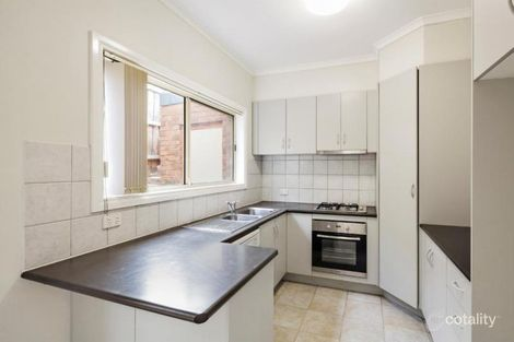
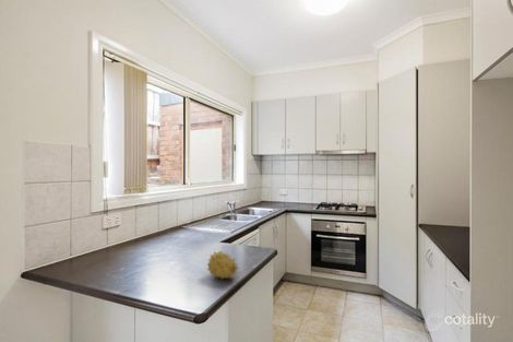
+ fruit (223, 264)
